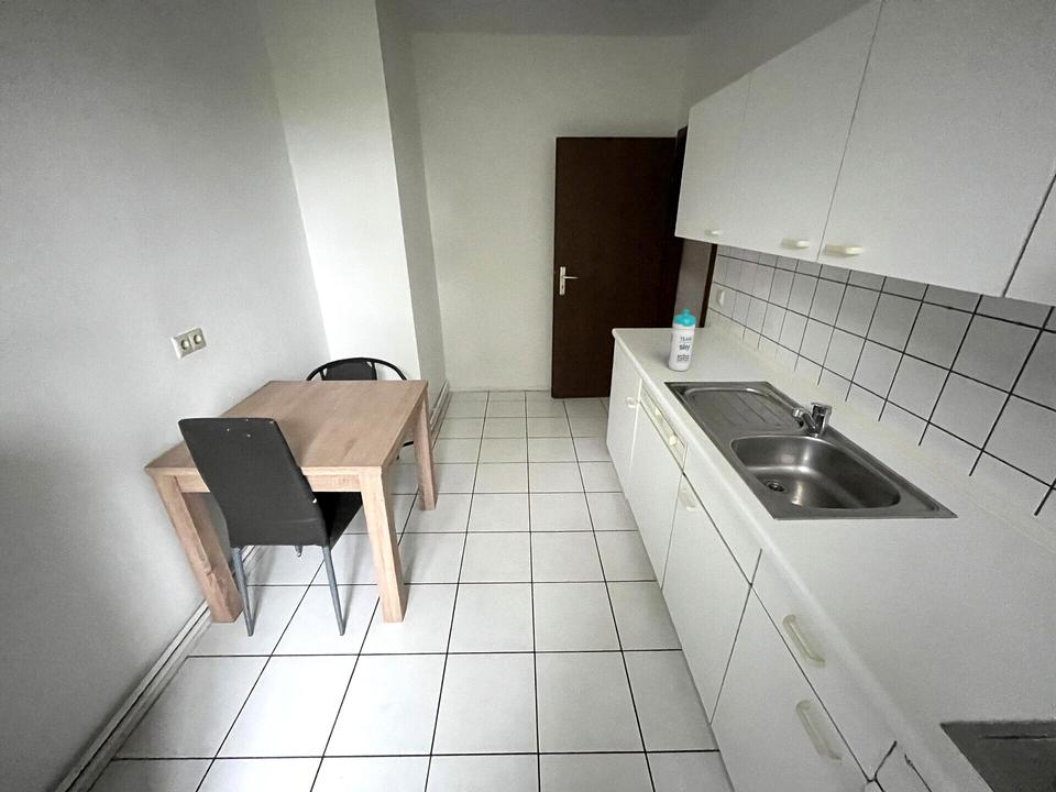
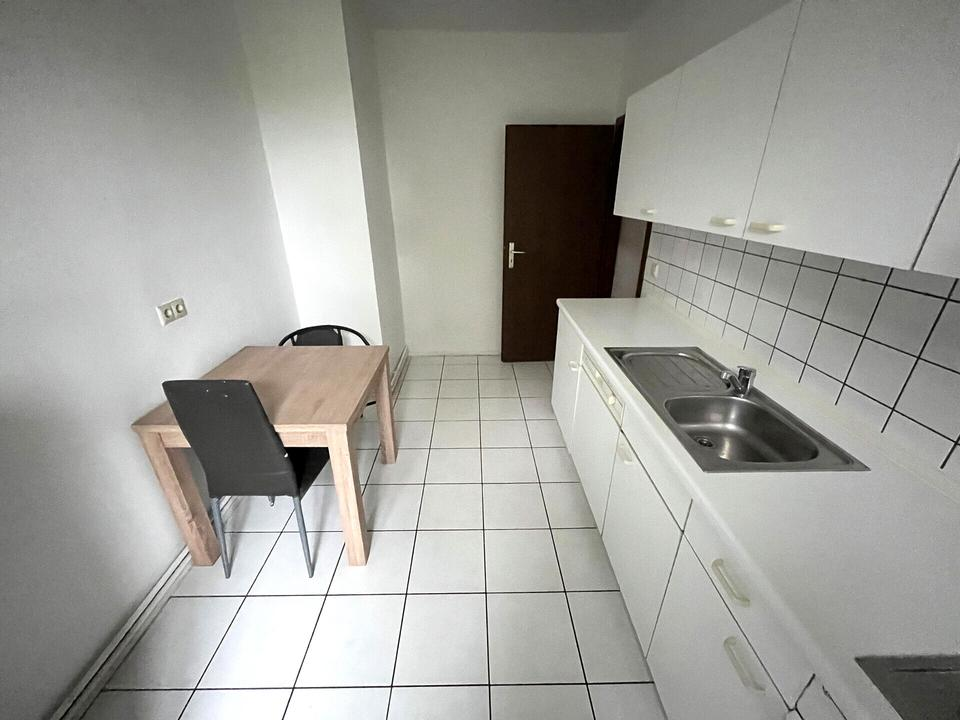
- water bottle (682, 339)
